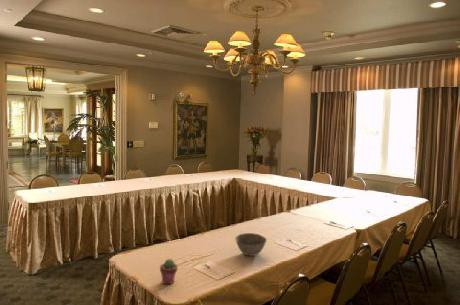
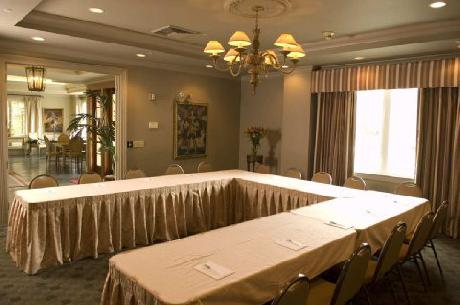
- potted succulent (168, 270)
- bowl (250, 246)
